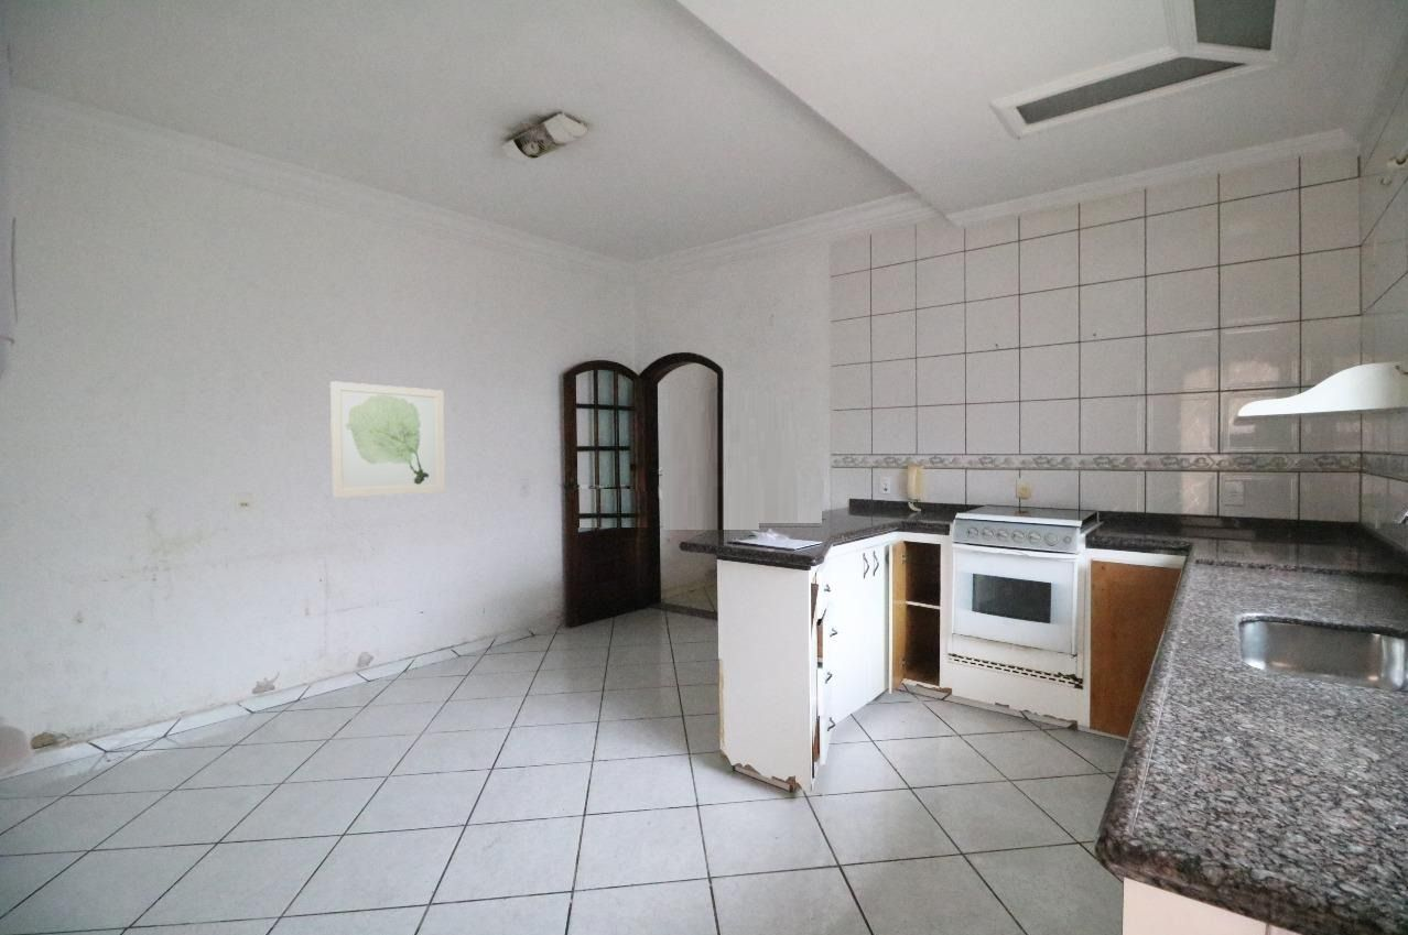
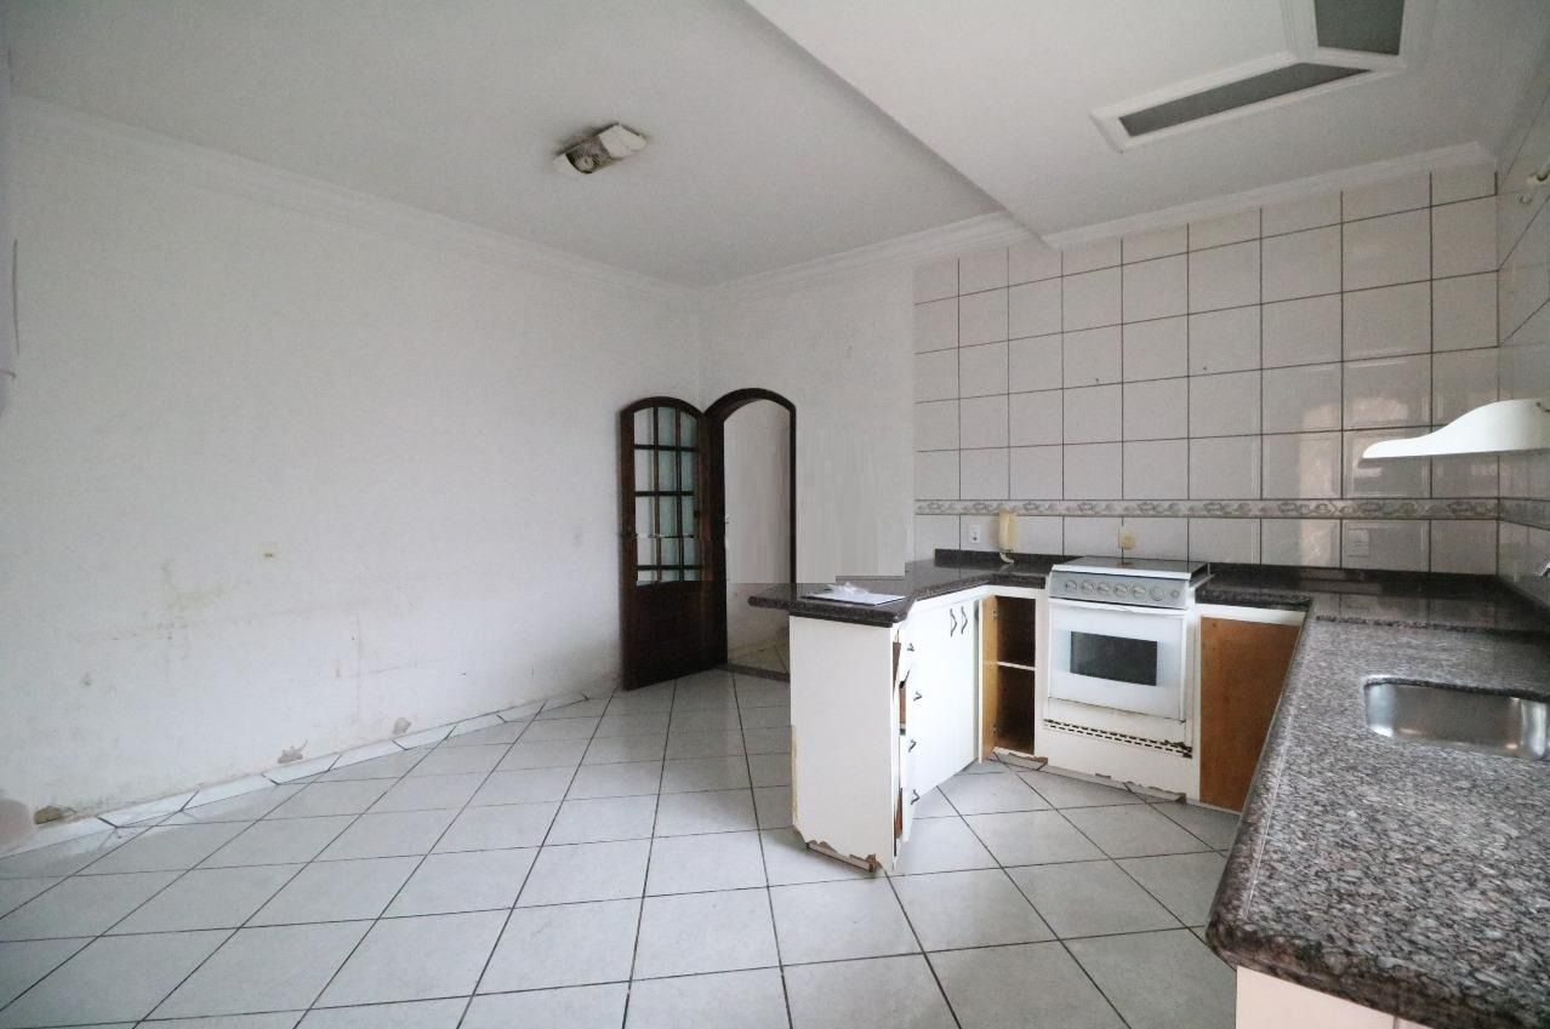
- wall art (391, 441)
